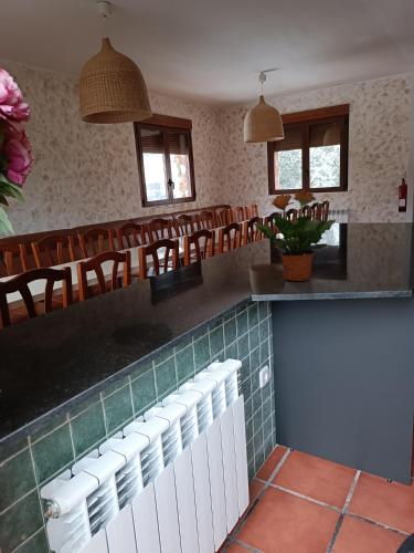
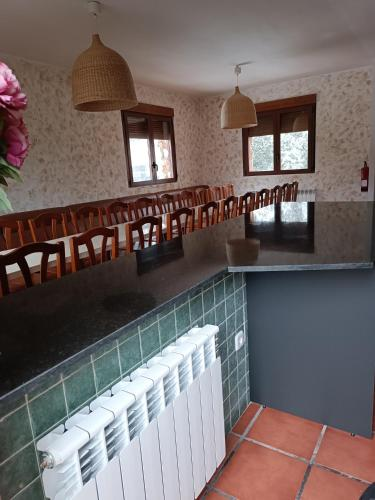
- potted plant (294, 234)
